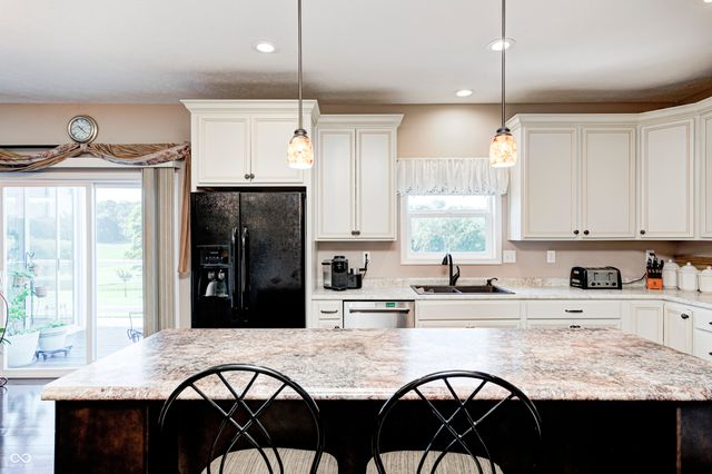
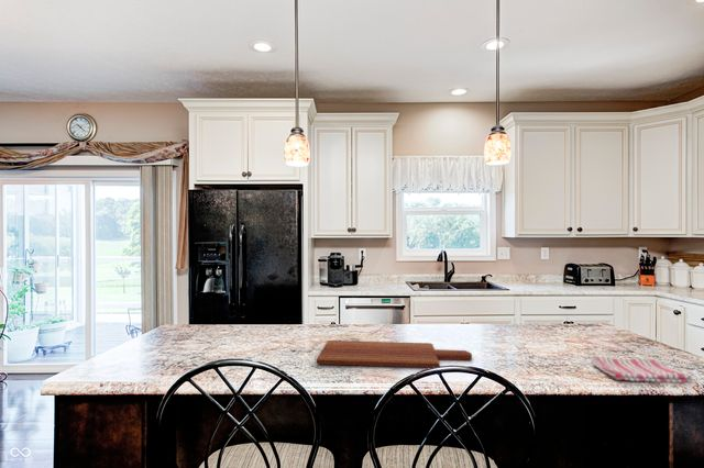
+ cutting board (382, 353)
+ dish towel (638, 368)
